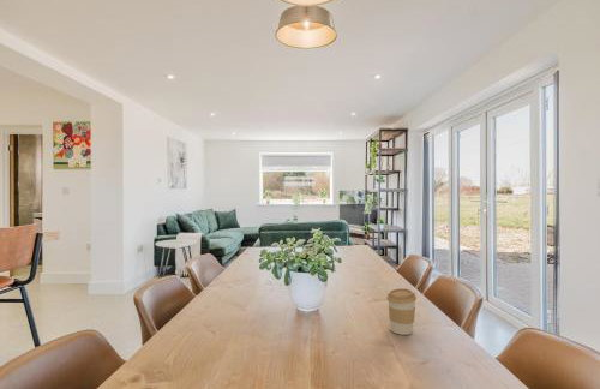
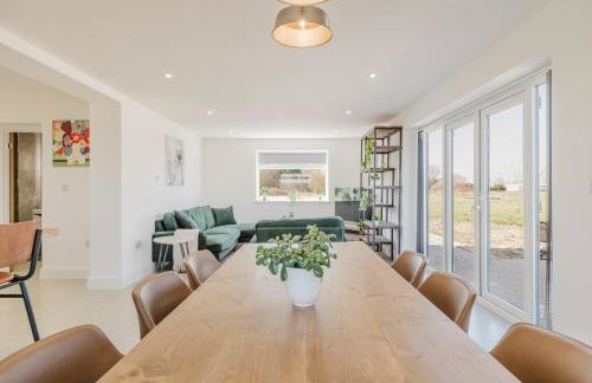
- coffee cup (401, 310)
